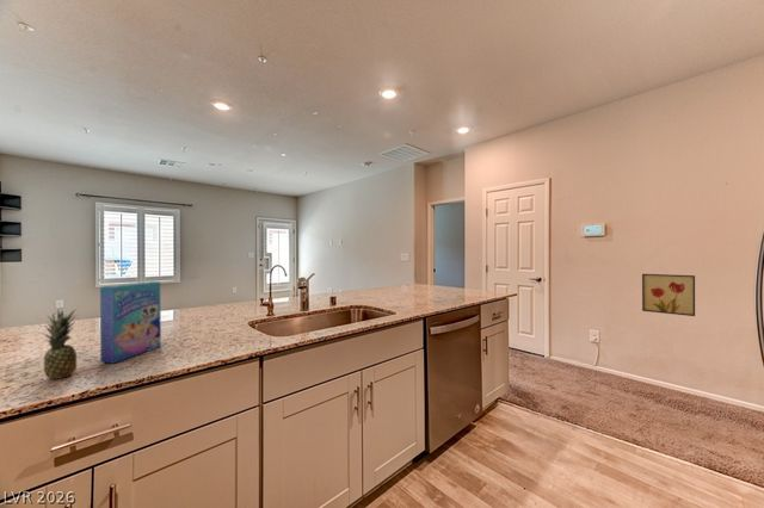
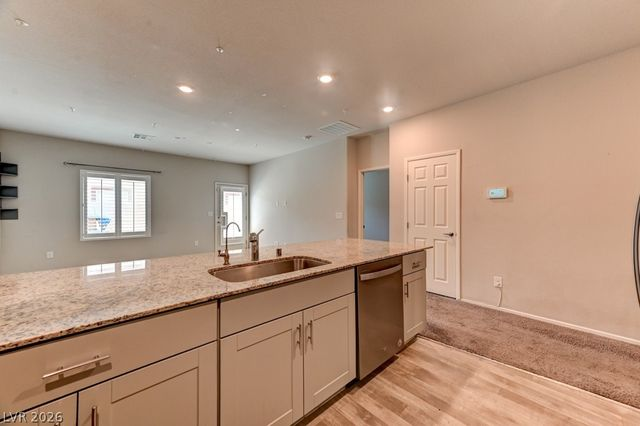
- wall art (667, 293)
- cereal box (133, 318)
- fruit (61, 342)
